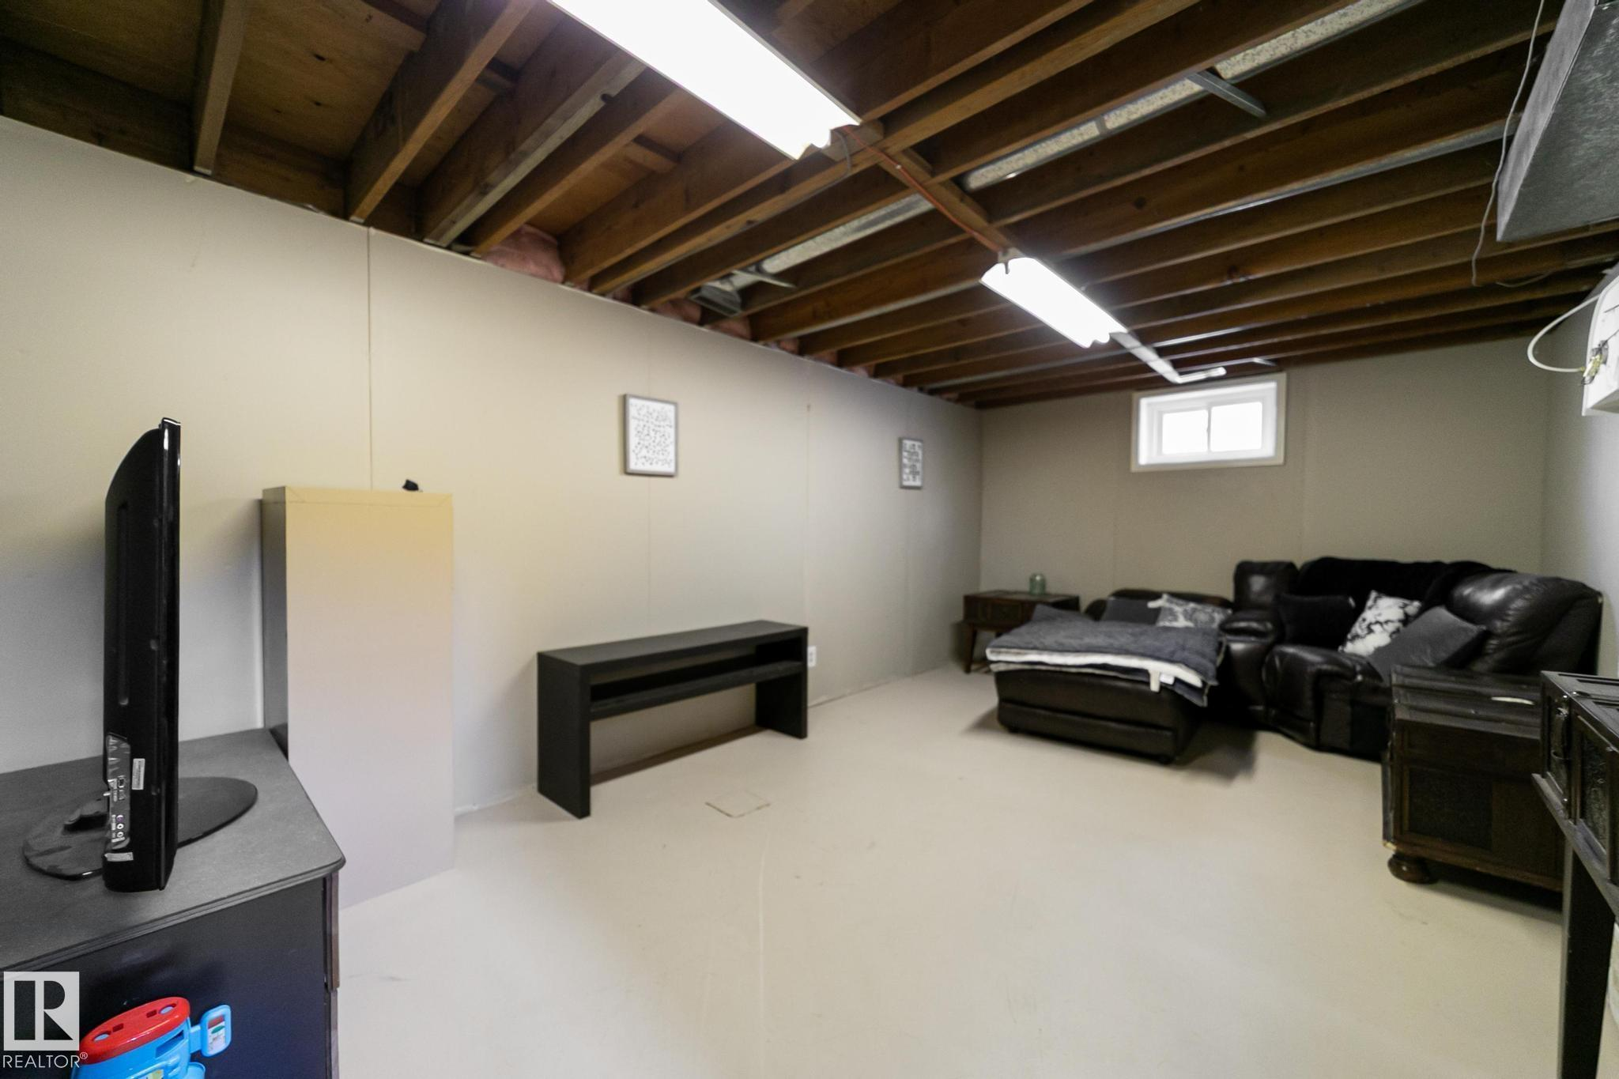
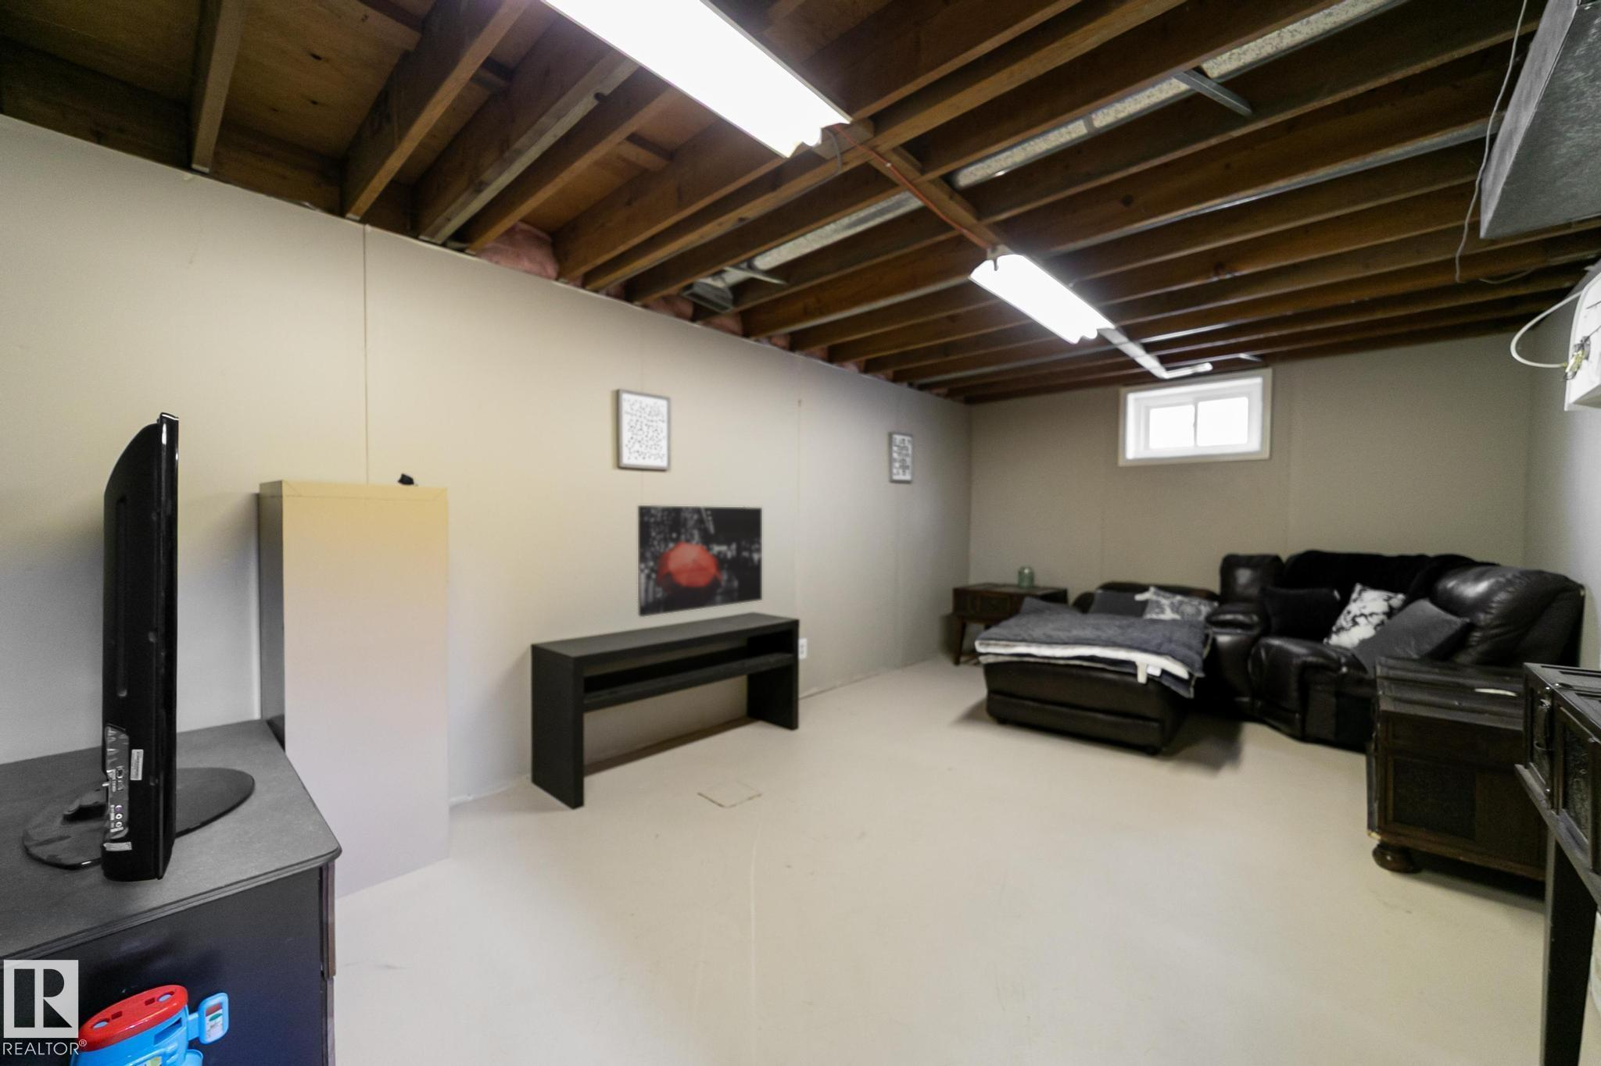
+ wall art (705, 557)
